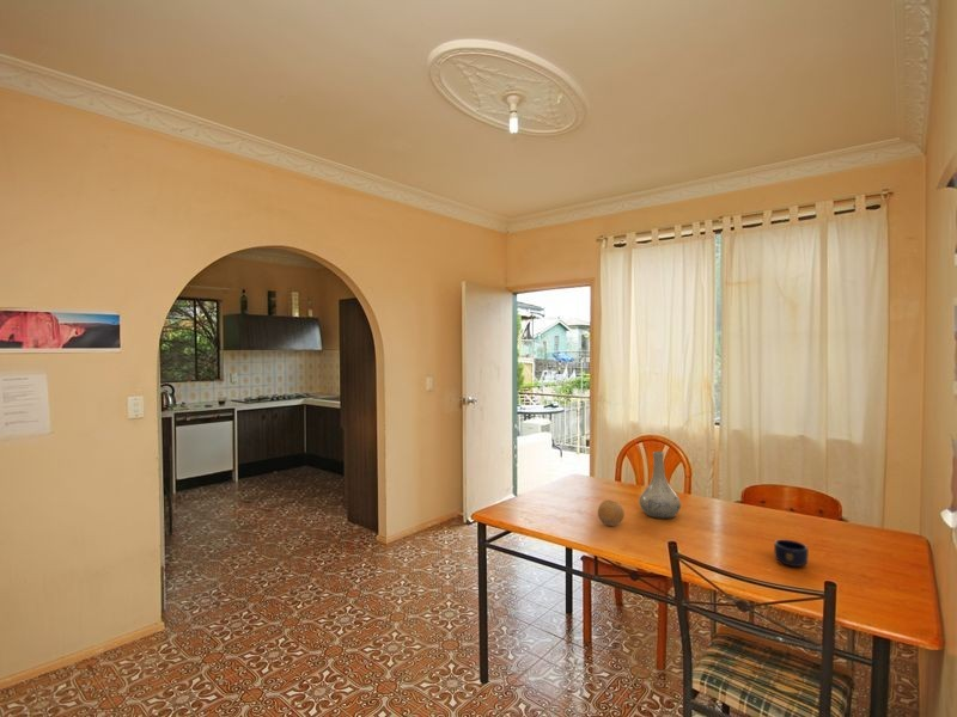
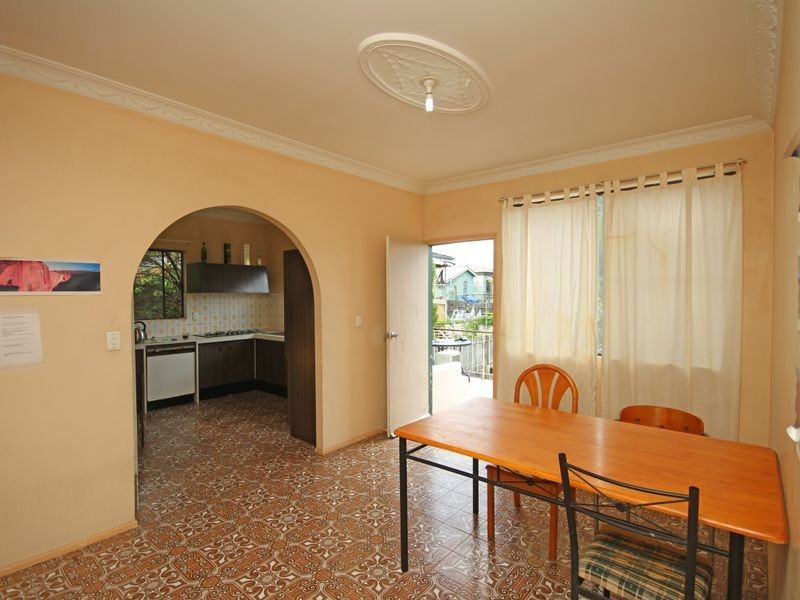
- vase (659, 483)
- mug (791, 552)
- fruit (610, 513)
